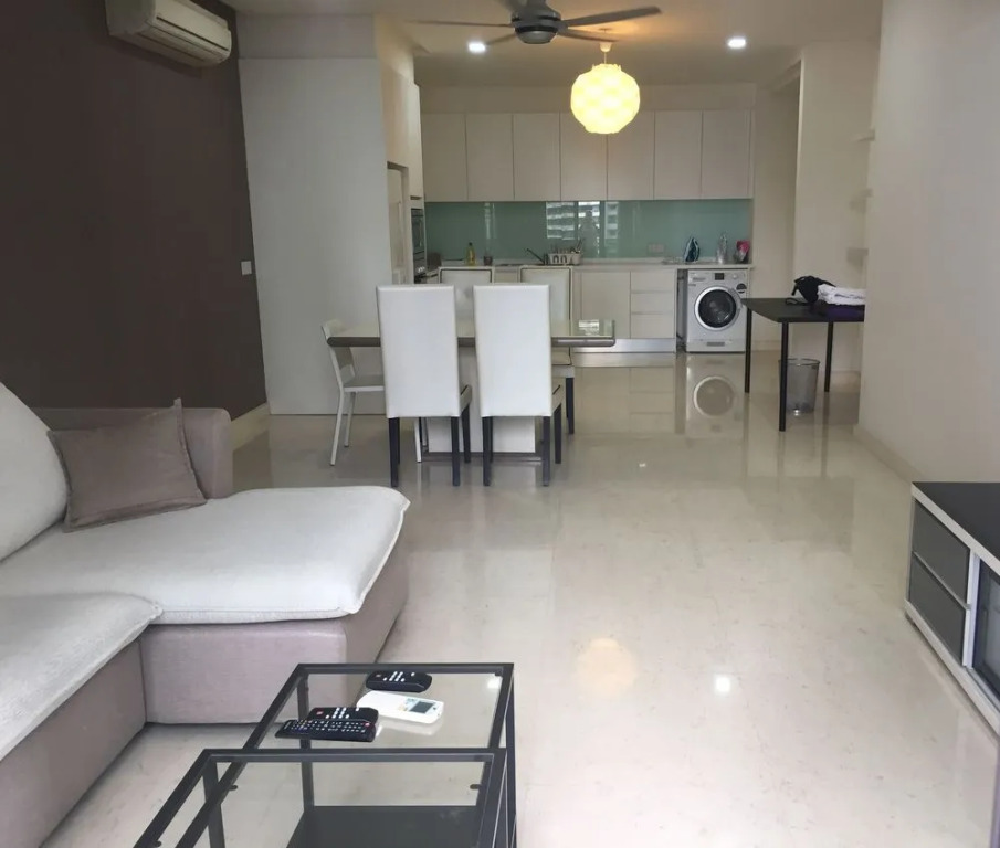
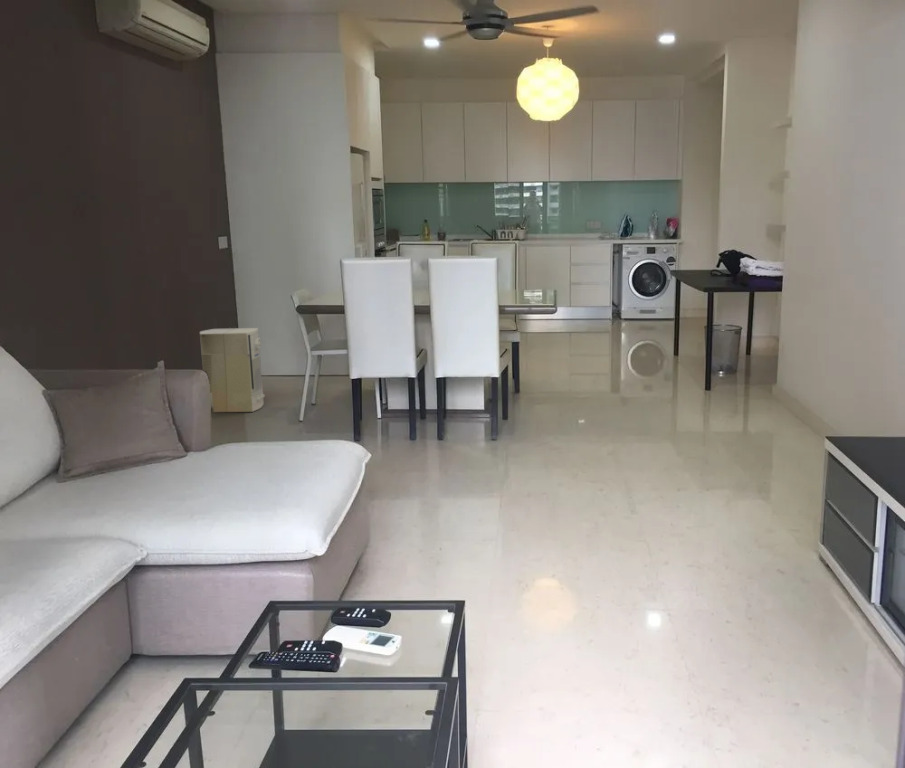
+ air purifier (232, 369)
